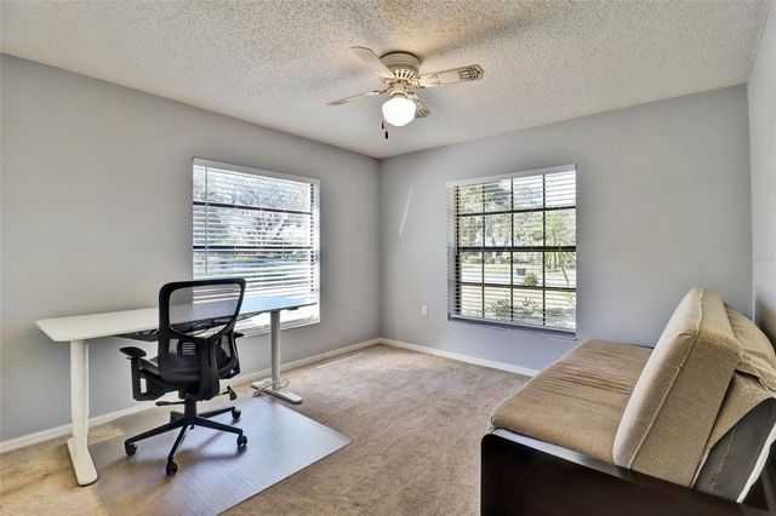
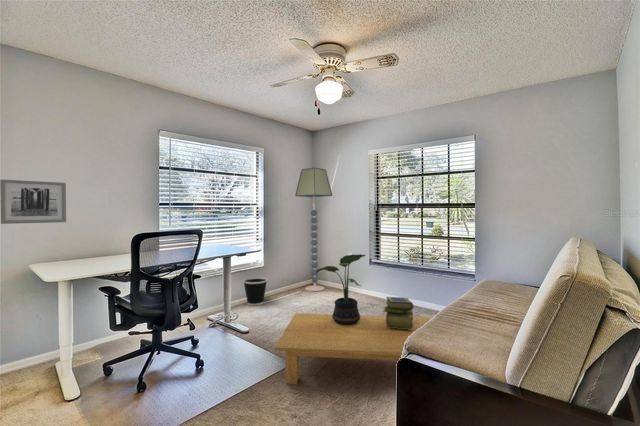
+ potted plant (343, 286)
+ wall art (35, 202)
+ coffee table (361, 348)
+ stack of books (398, 310)
+ wastebasket (255, 291)
+ floor lamp (314, 228)
